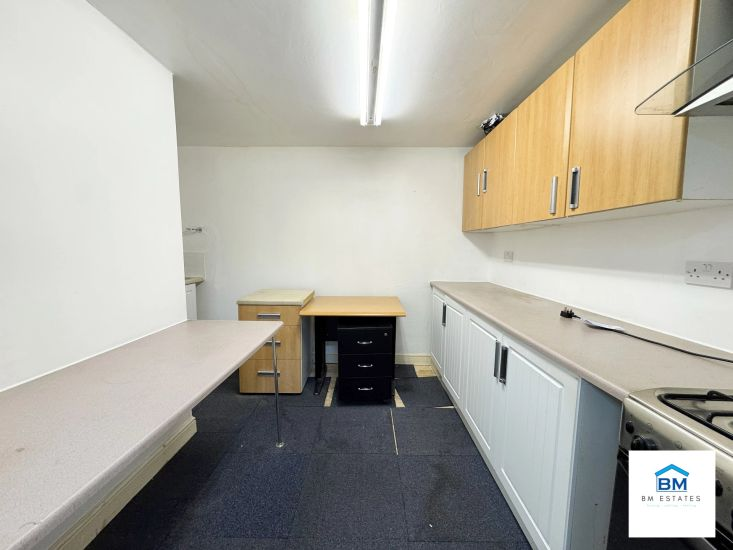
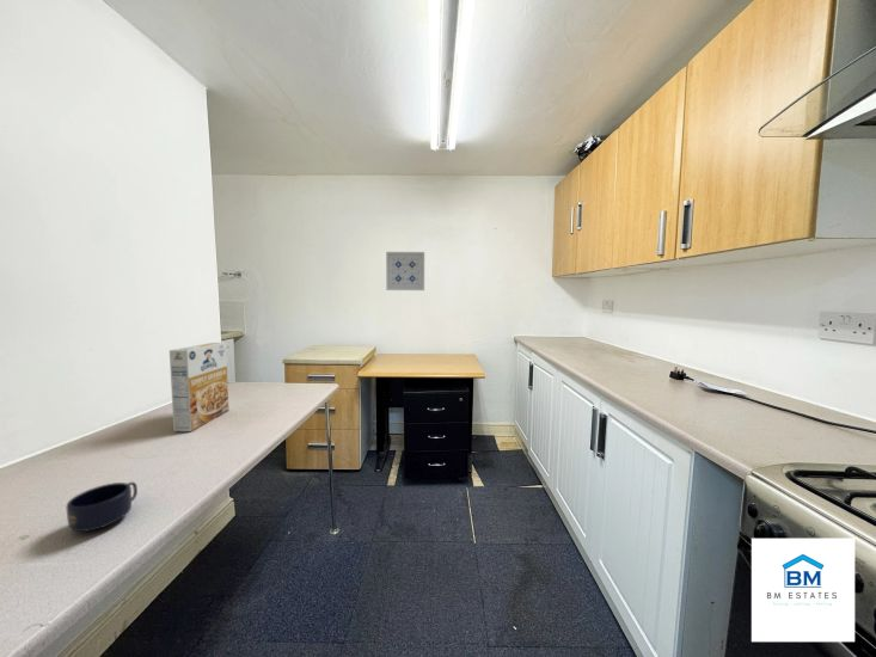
+ cereal box (201, 383)
+ mug (106, 505)
+ wall art (405, 271)
